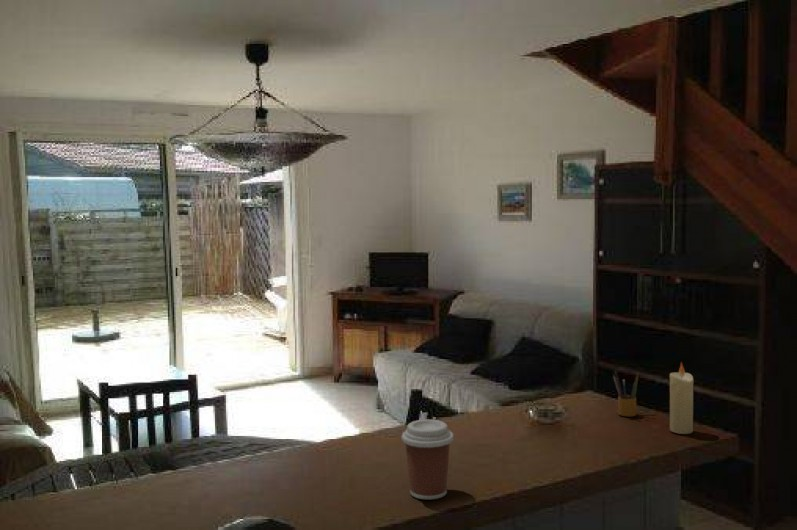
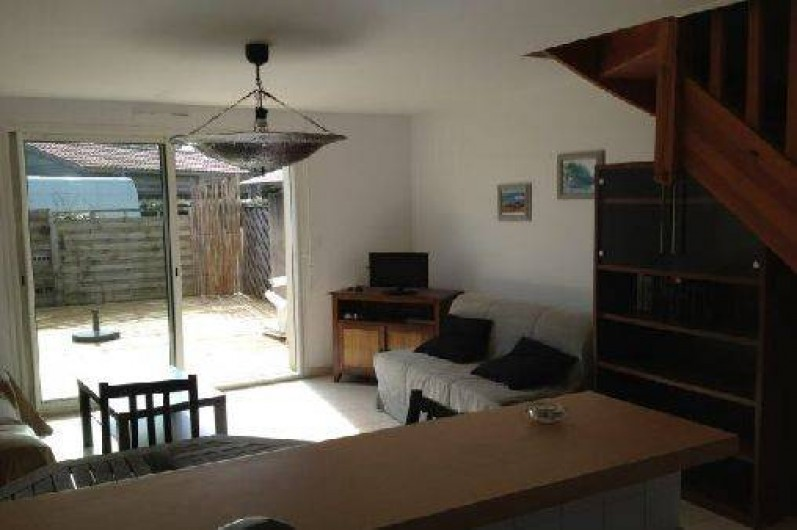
- pencil box (625, 392)
- coffee cup (427, 458)
- candle (681, 396)
